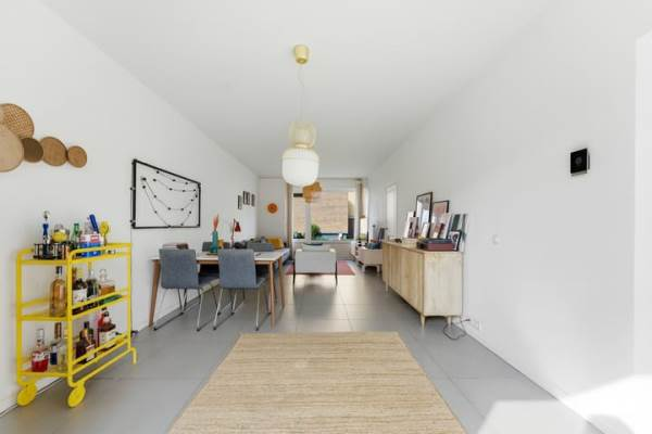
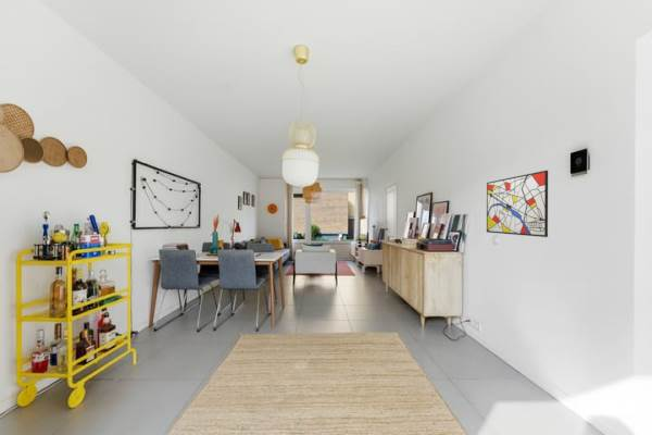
+ wall art (512, 206)
